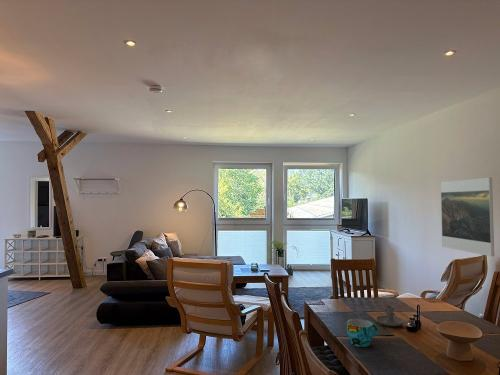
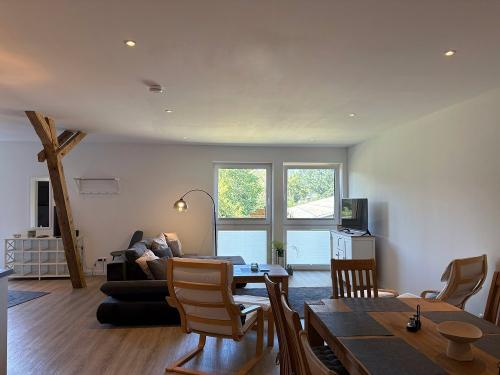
- cup (361, 332)
- candle holder (389, 314)
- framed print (464, 215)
